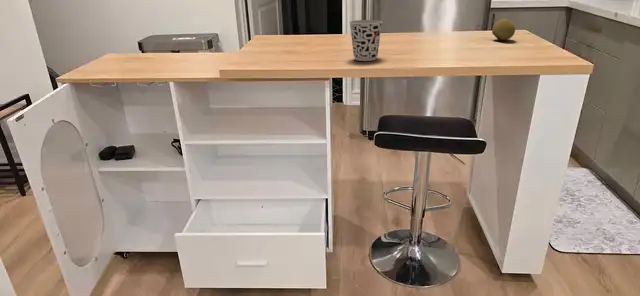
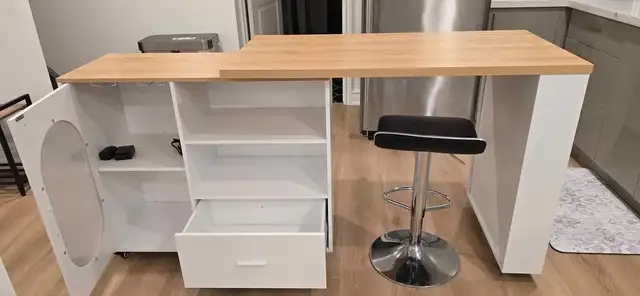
- fruit (503, 29)
- cup (365, 40)
